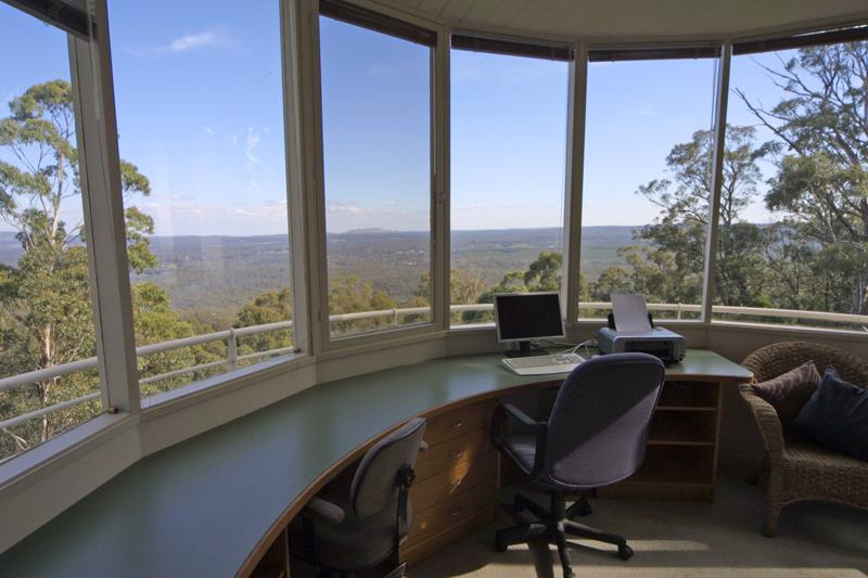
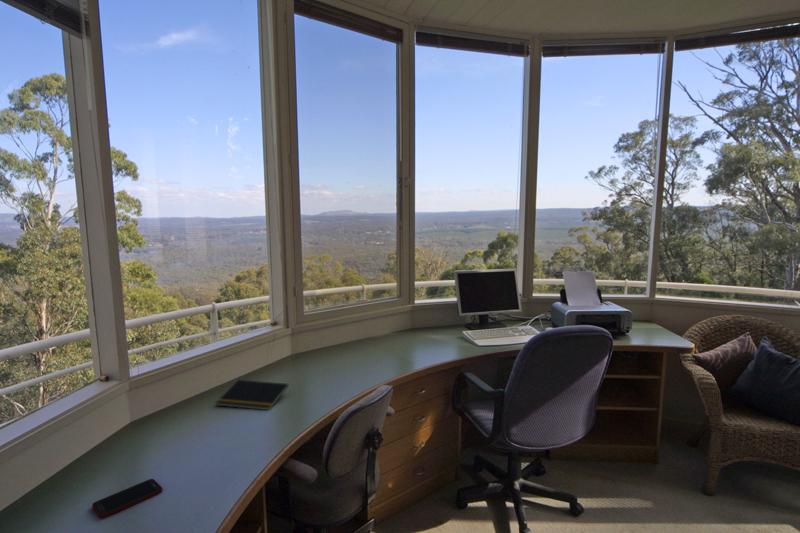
+ cell phone (128, 497)
+ notepad (253, 394)
